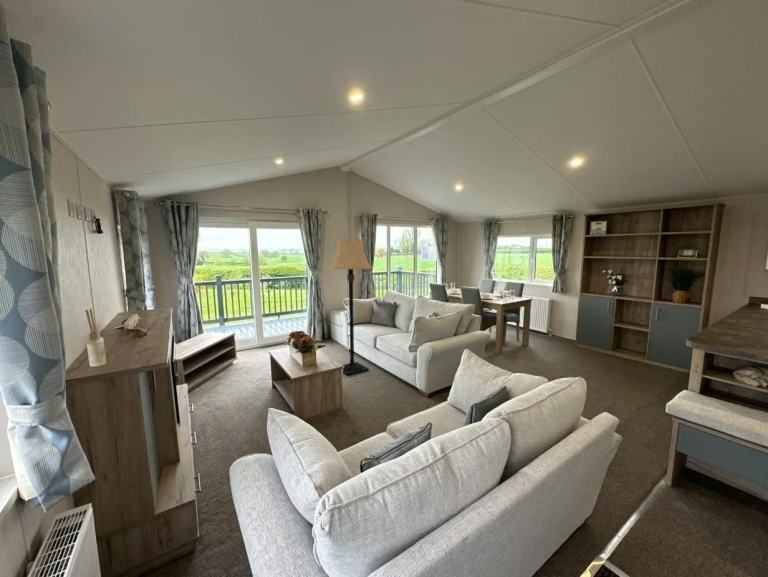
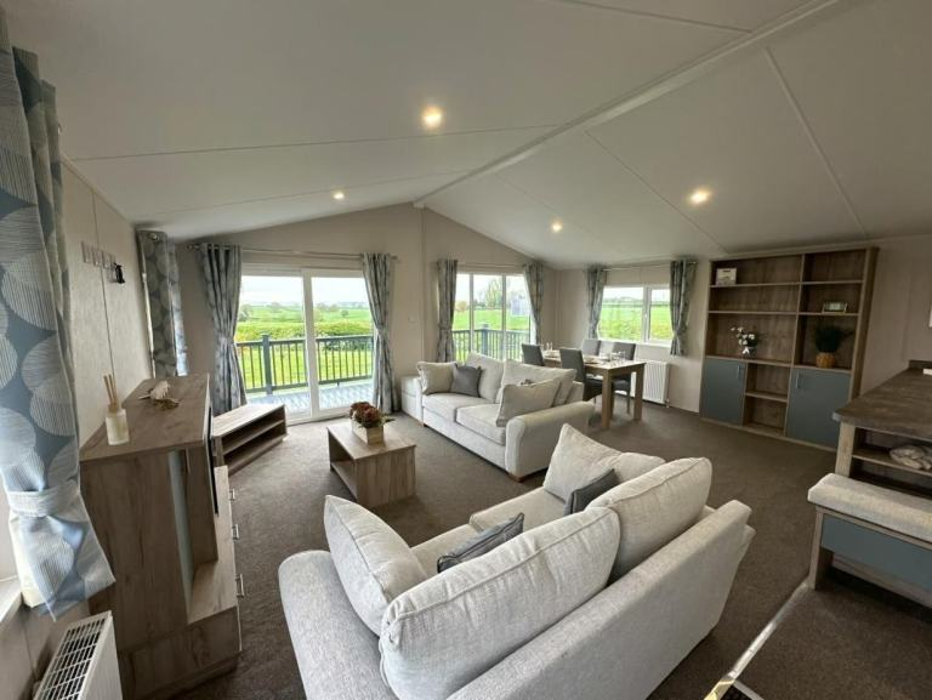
- lamp (351, 305)
